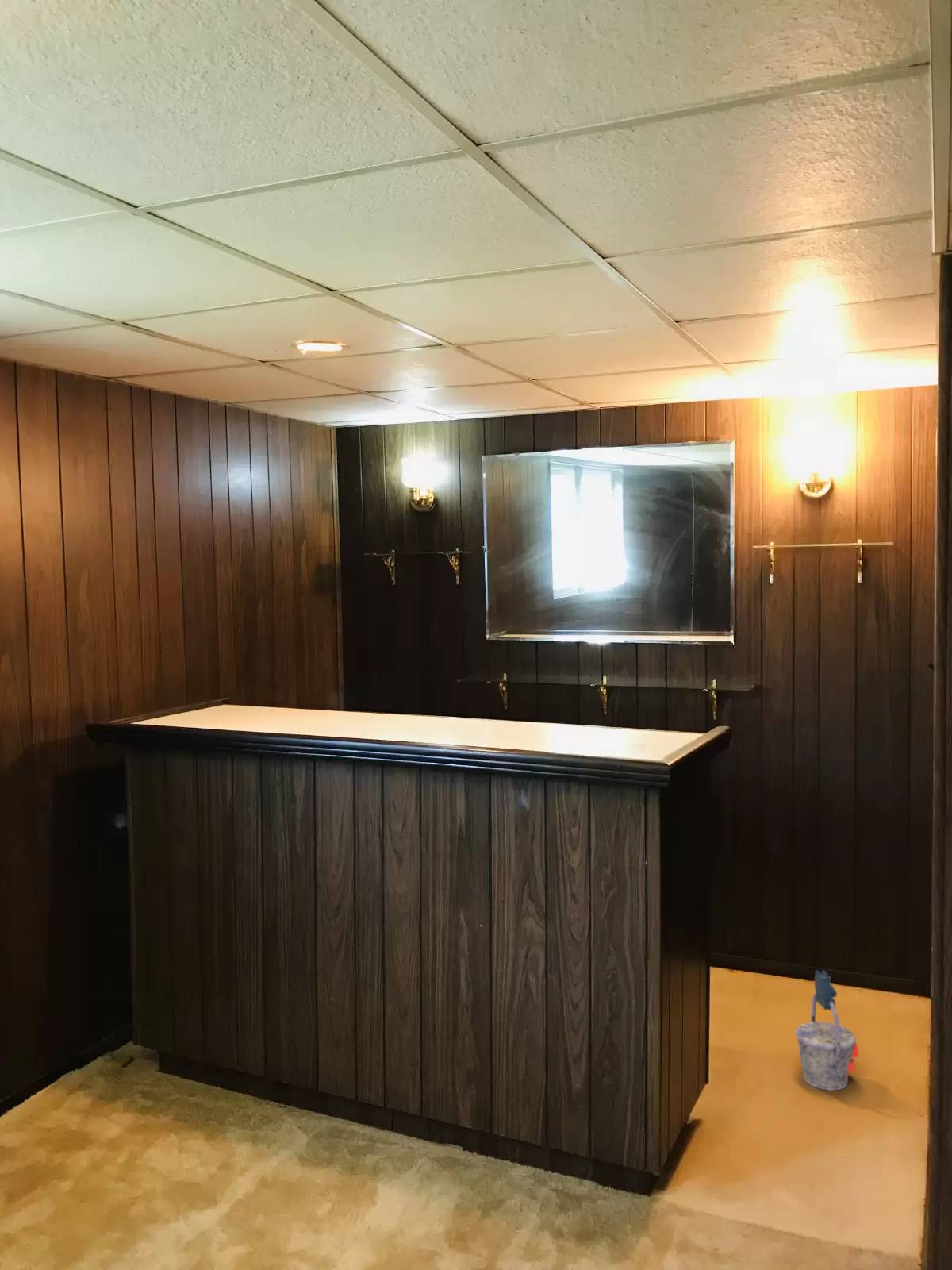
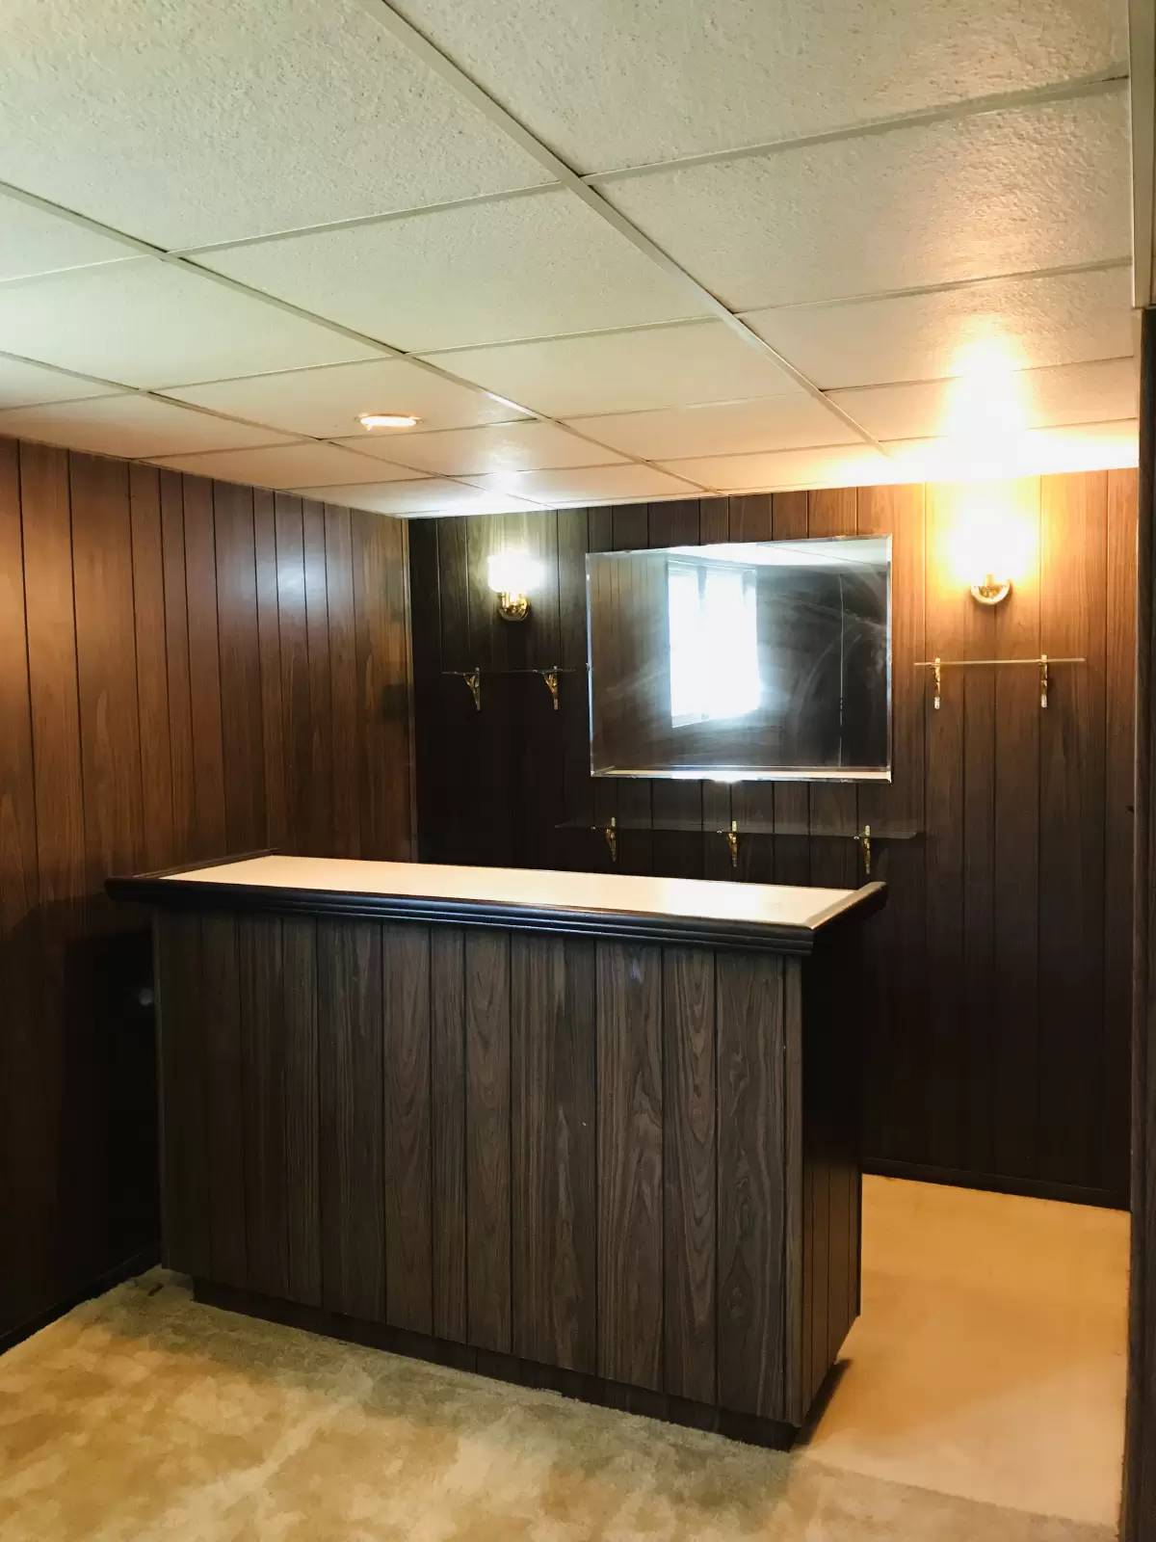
- bucket (825, 1027)
